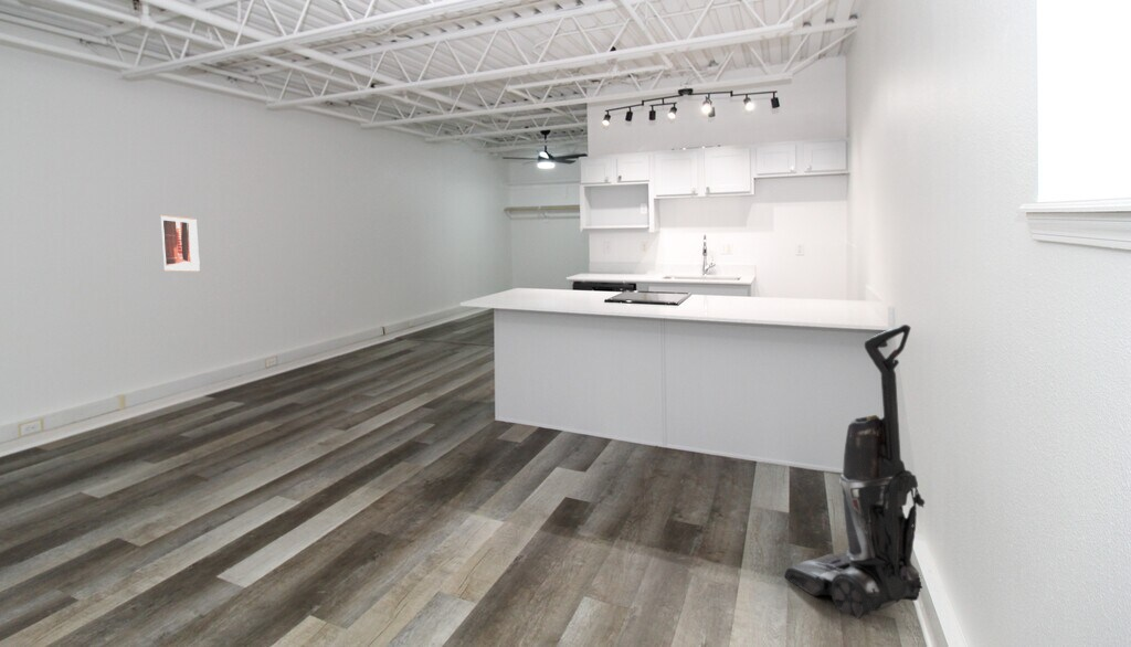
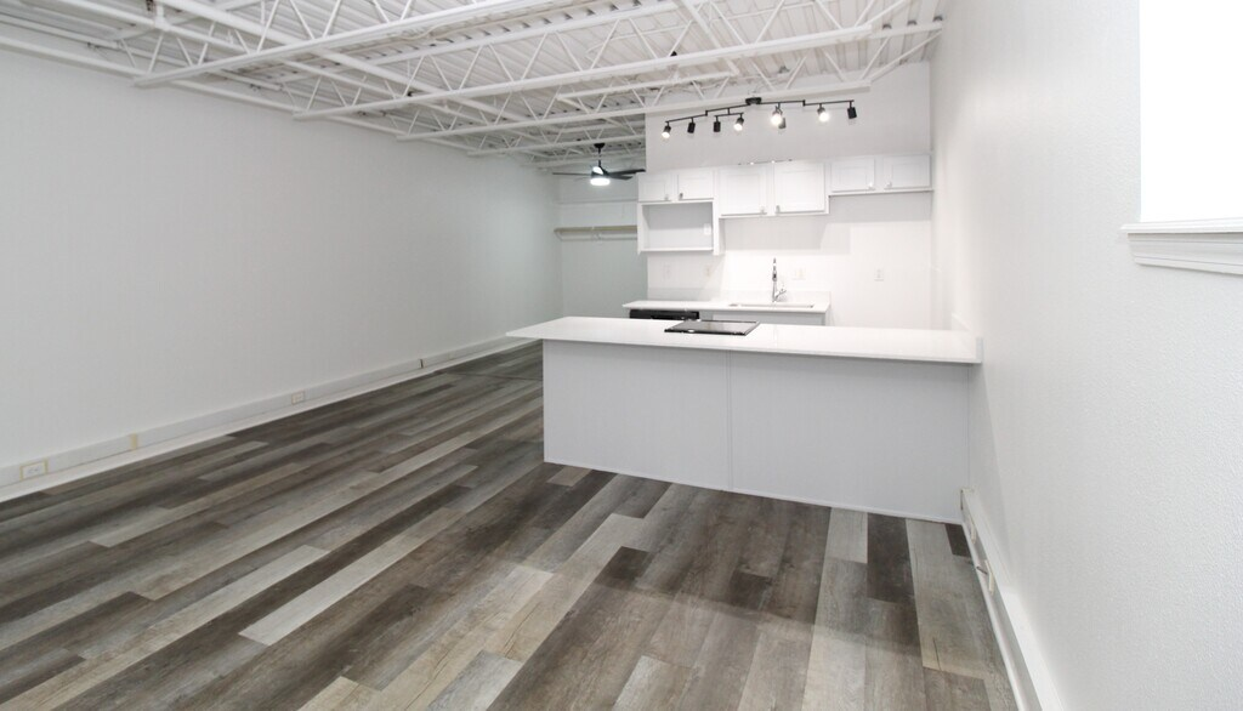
- wall art (180, 244)
- vacuum cleaner (850, 458)
